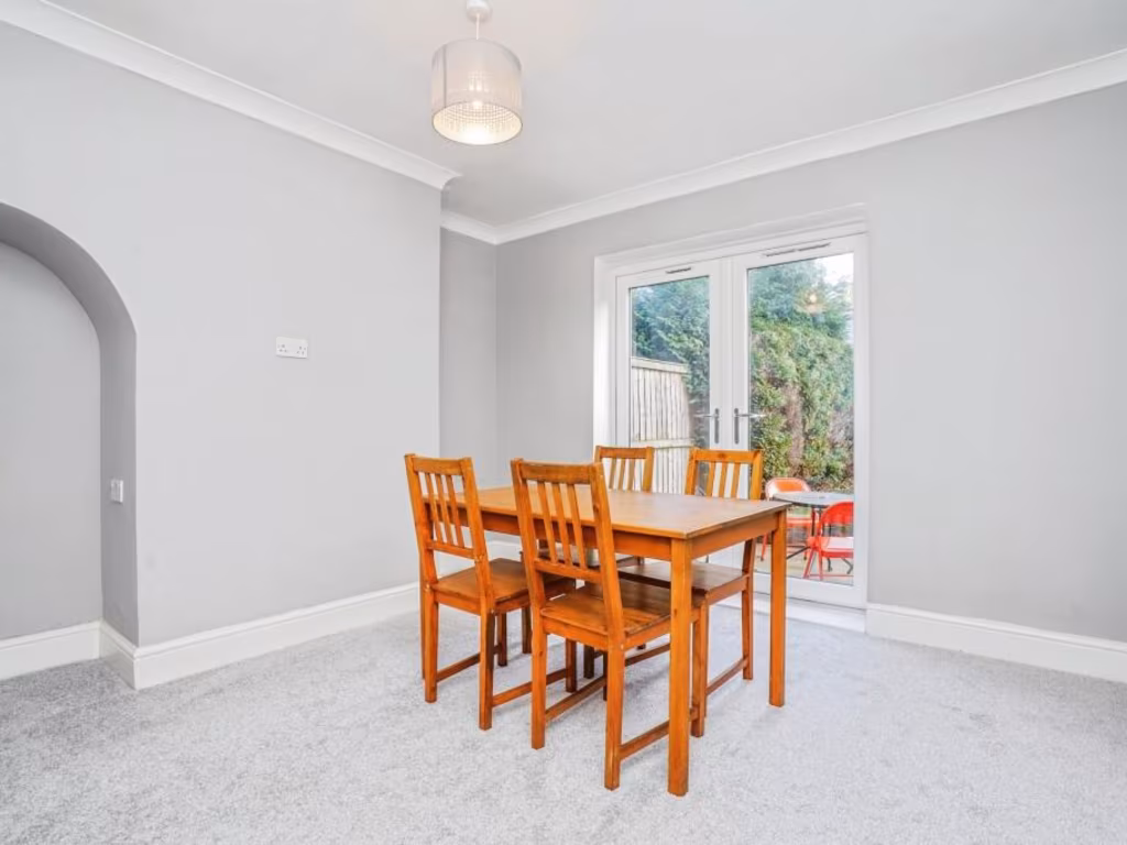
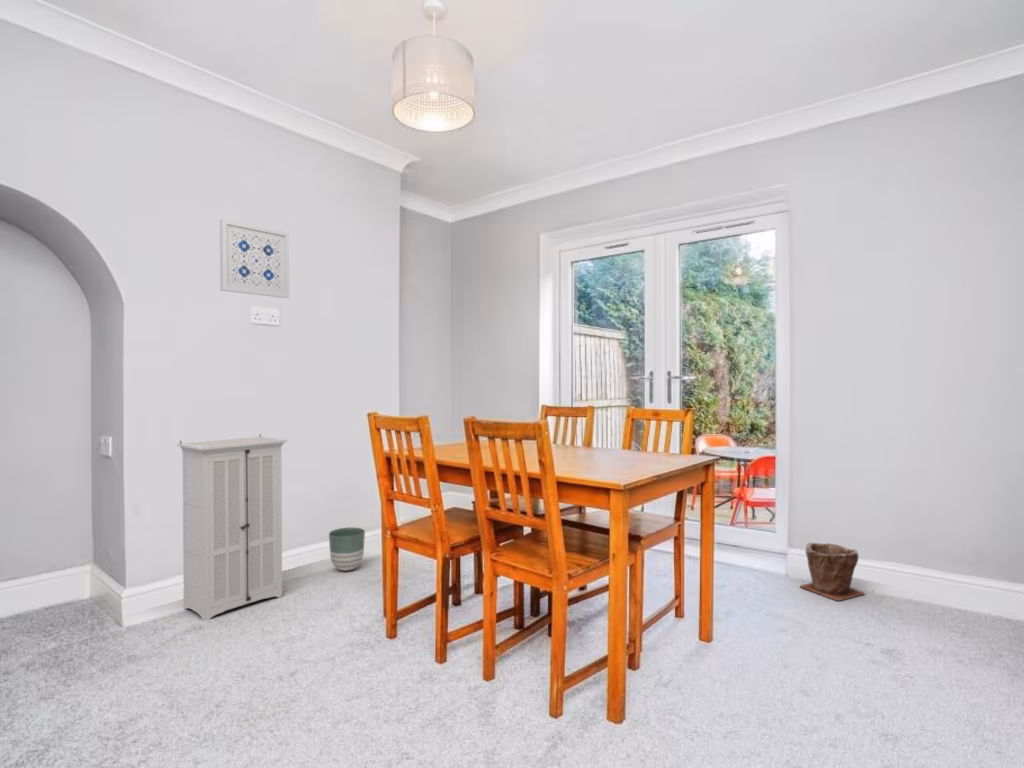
+ storage cabinet (234, 521)
+ plant pot (832, 568)
+ wall art (256, 260)
+ planter (347, 550)
